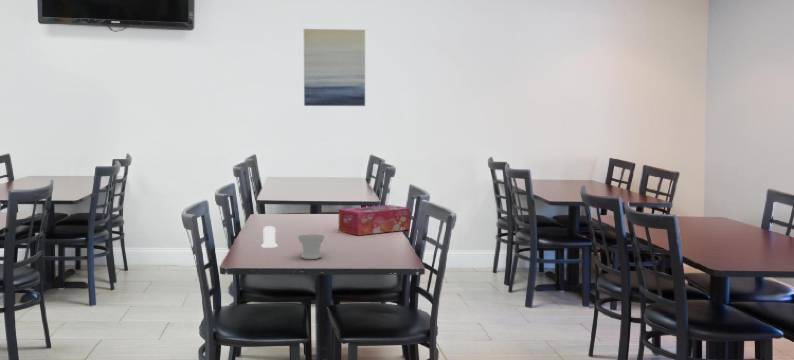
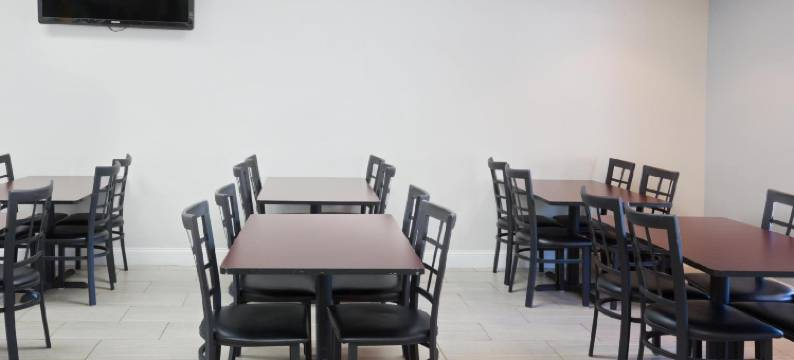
- salt shaker (269, 236)
- tissue box (374, 219)
- wall art (334, 67)
- cup (311, 246)
